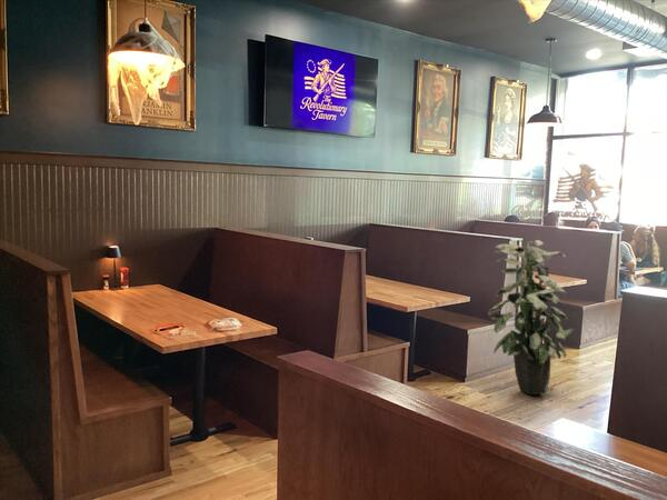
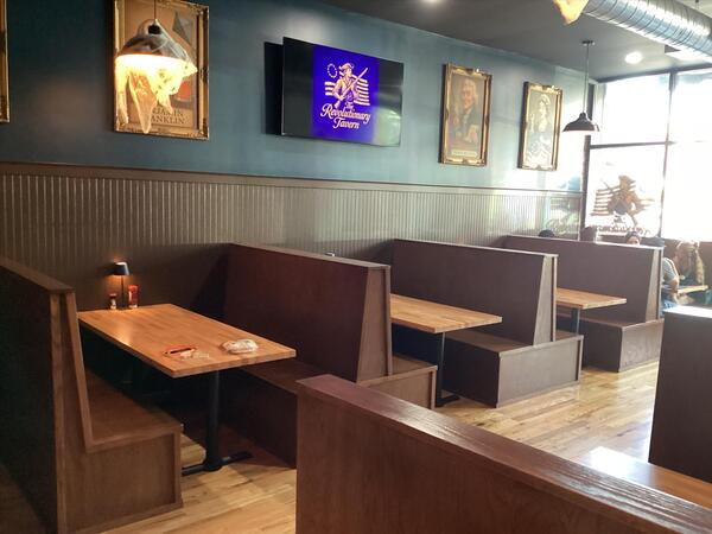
- indoor plant (528, 316)
